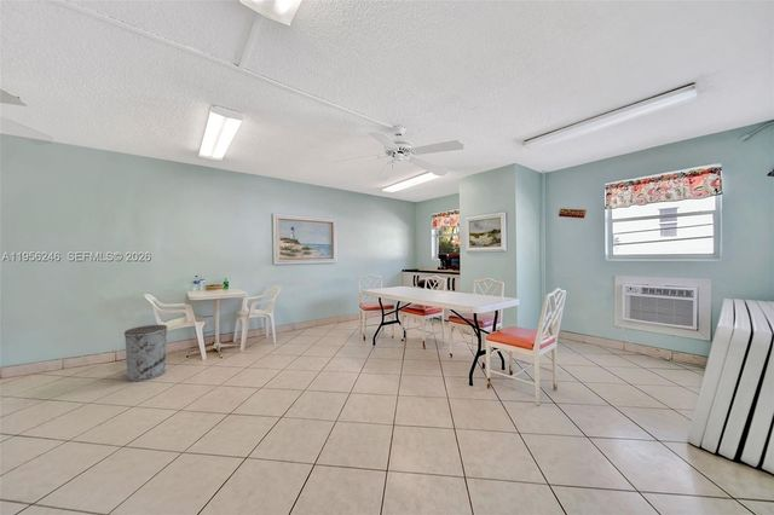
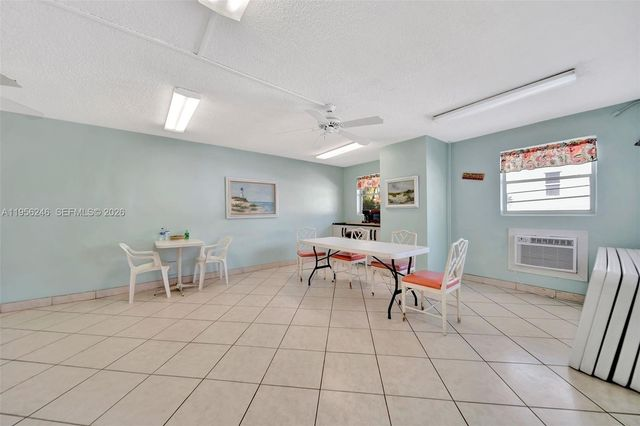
- trash can (146, 351)
